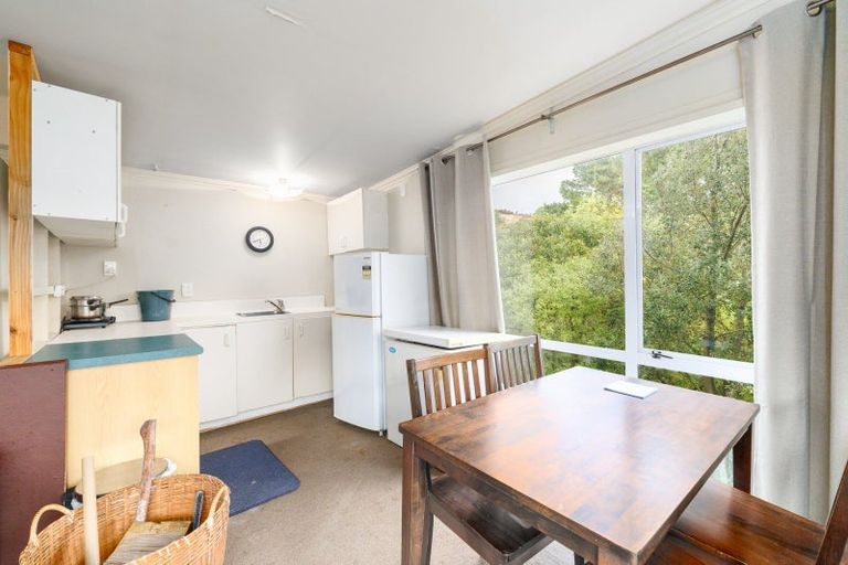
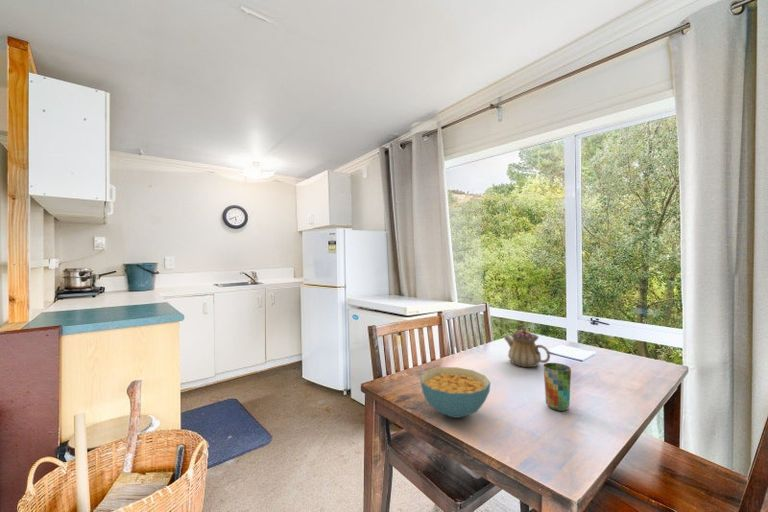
+ teapot (526, 345)
+ cup (557, 386)
+ cereal bowl (454, 395)
